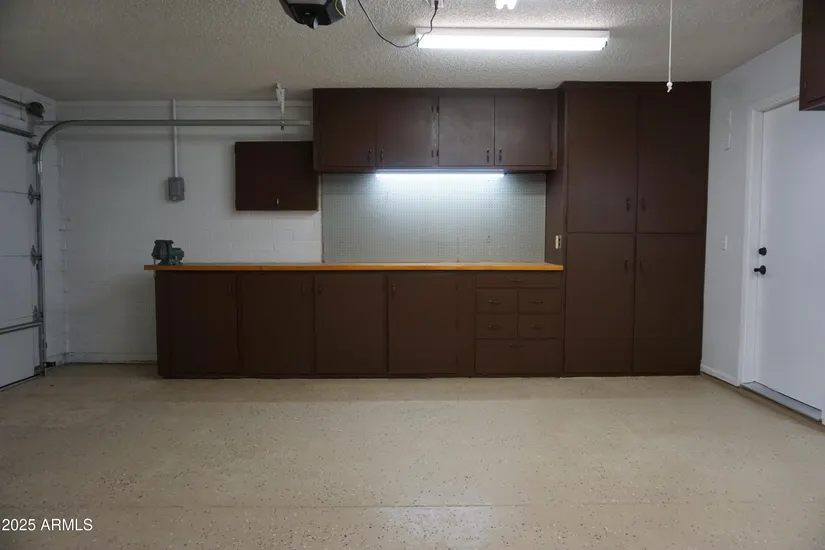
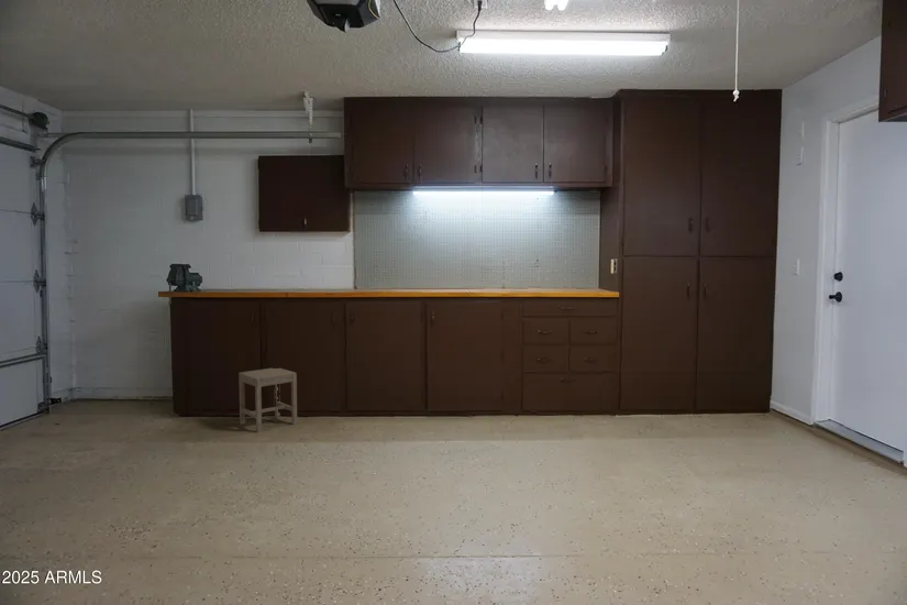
+ stool (261, 398)
